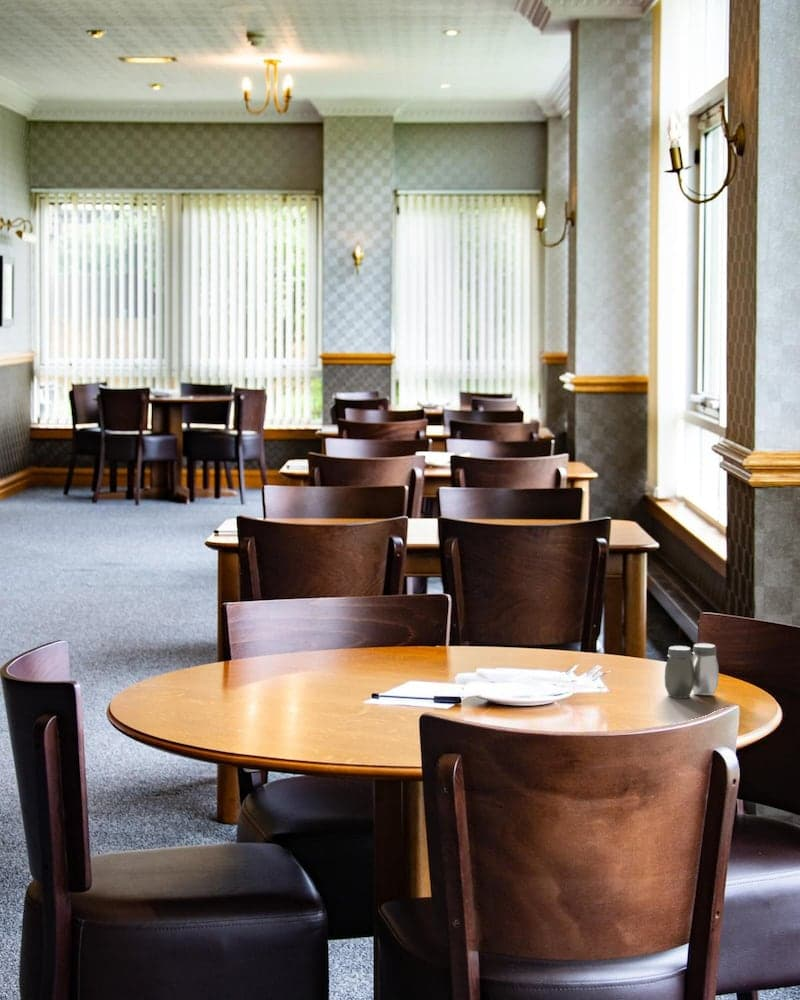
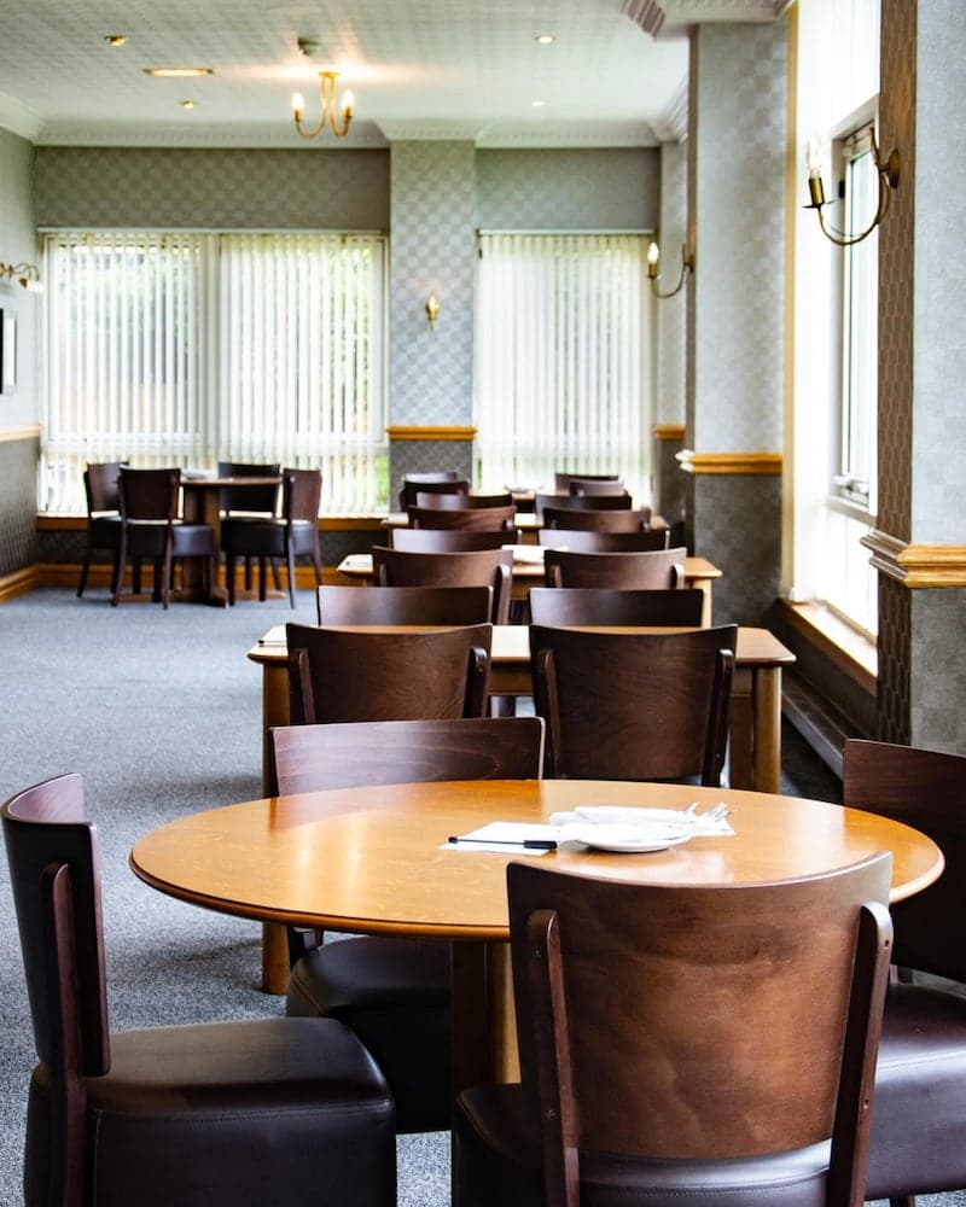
- salt and pepper shaker (691, 669)
